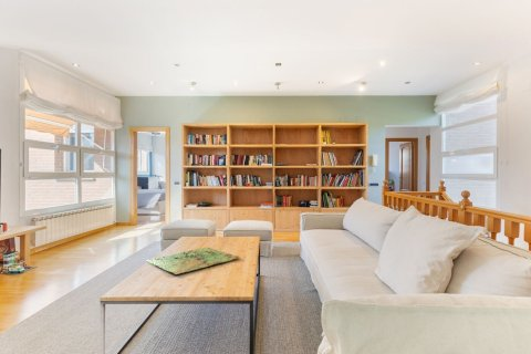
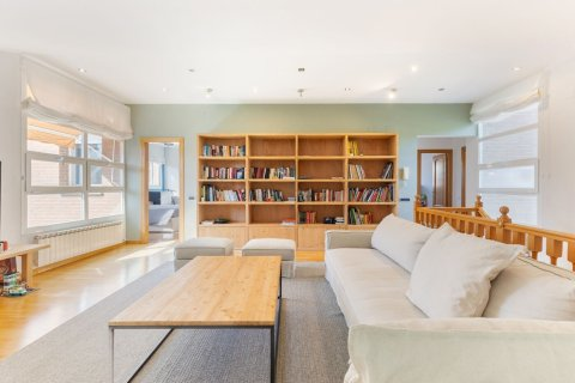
- board game (194, 258)
